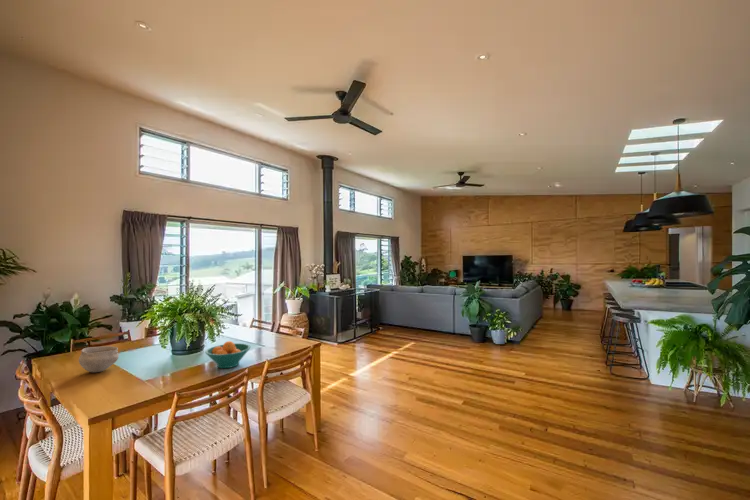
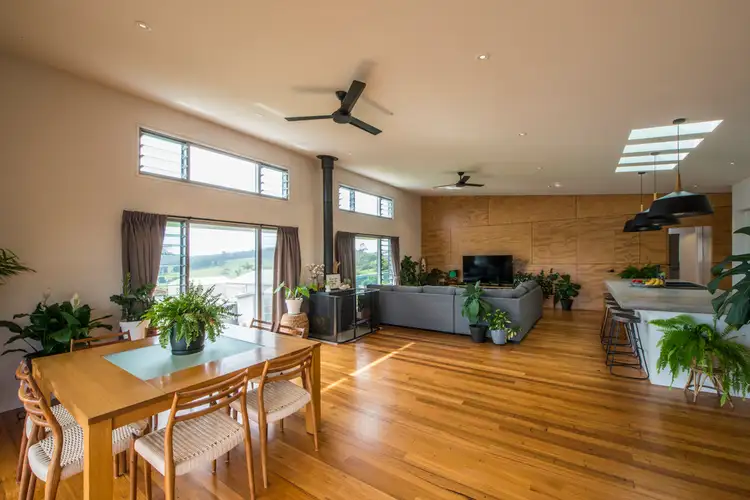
- bowl (99, 359)
- fruit bowl (228, 353)
